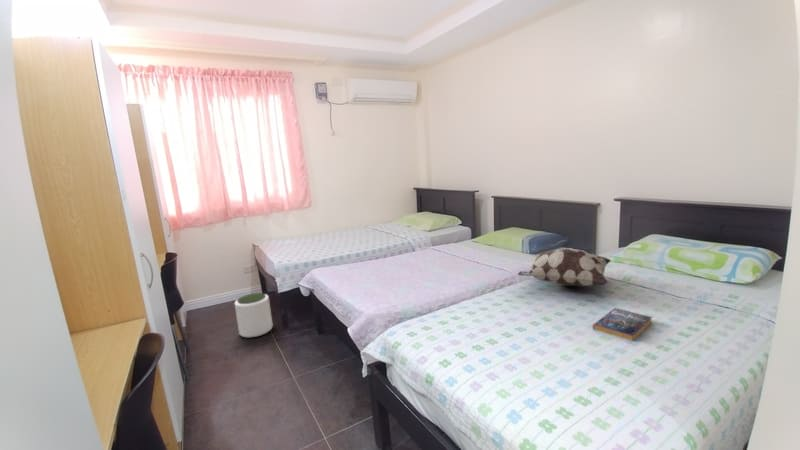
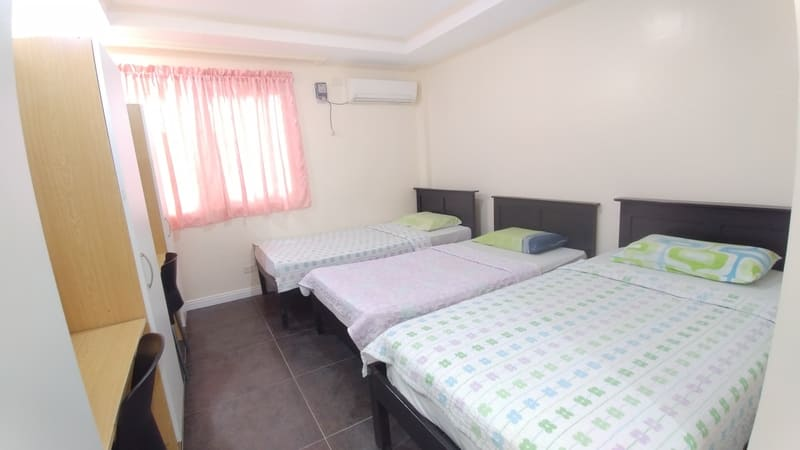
- plant pot (254, 314)
- book (622, 323)
- decorative pillow (565, 267)
